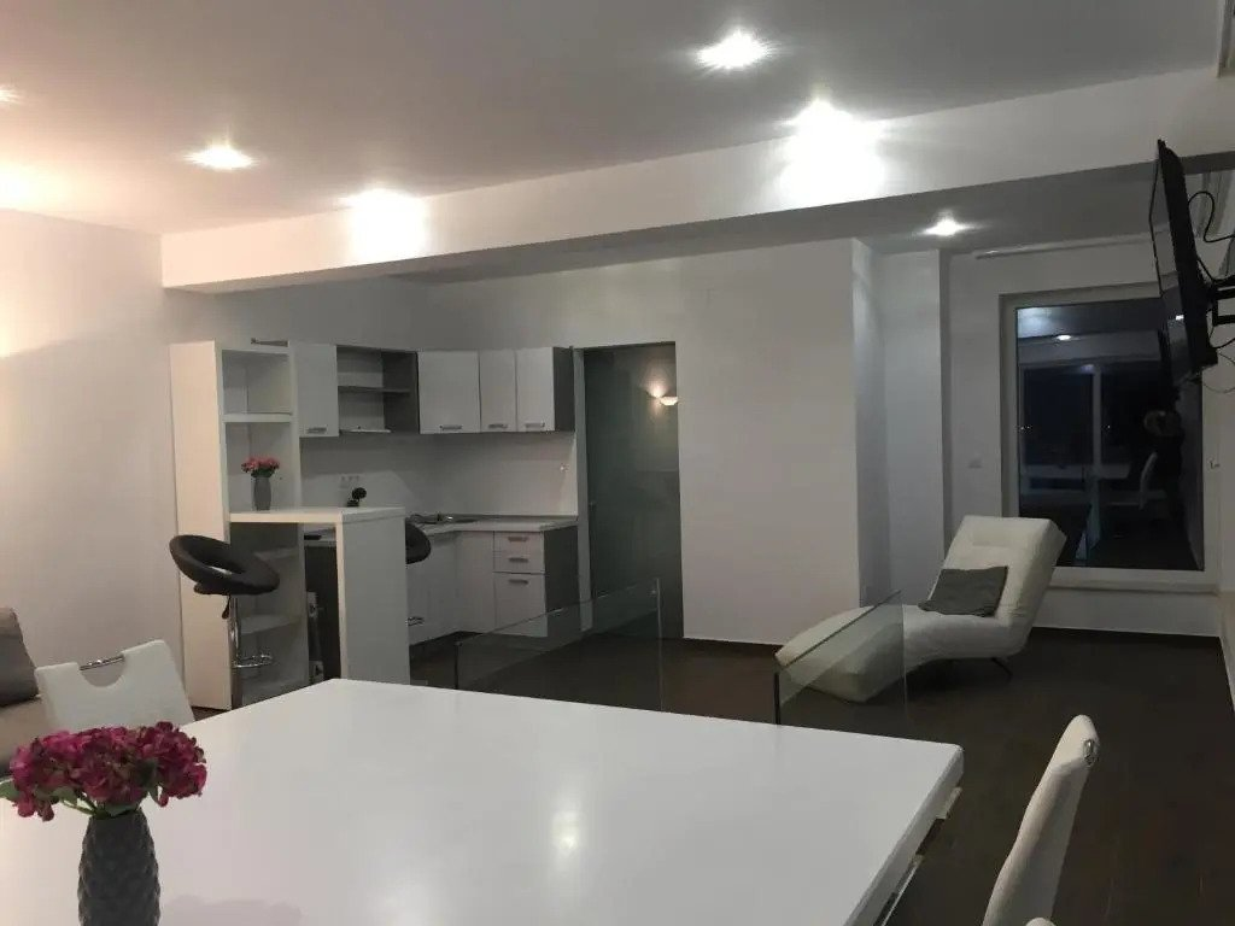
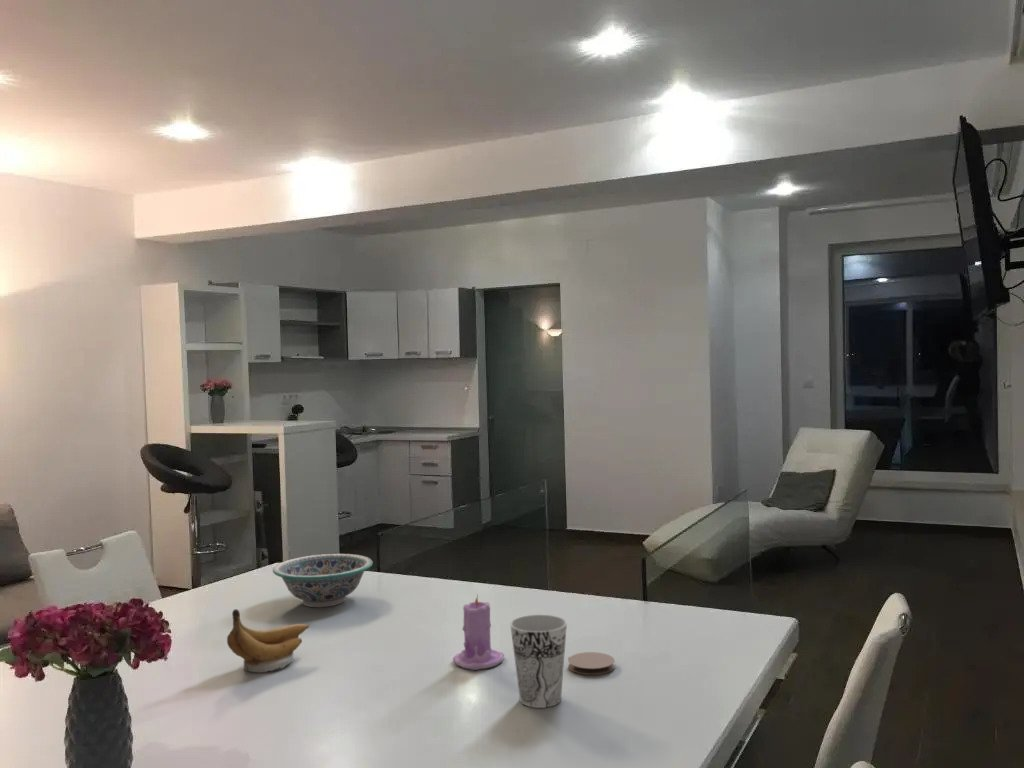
+ candle (478, 627)
+ cup (539, 661)
+ coaster (591, 663)
+ decorative bowl (323, 583)
+ banana (269, 634)
